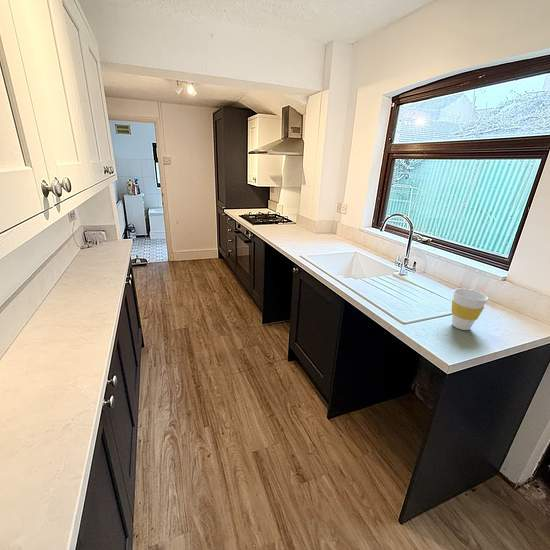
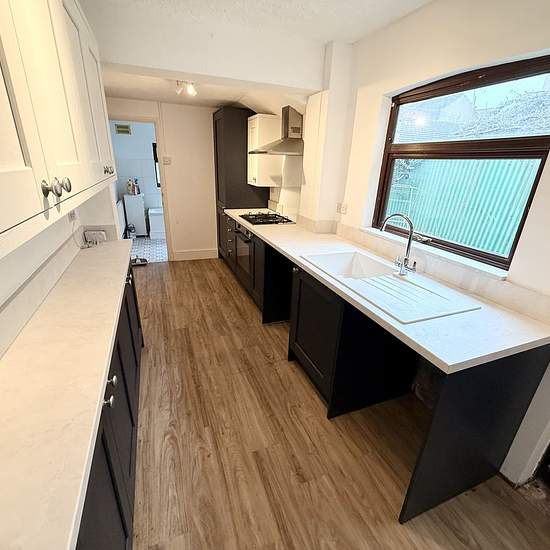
- cup (465, 310)
